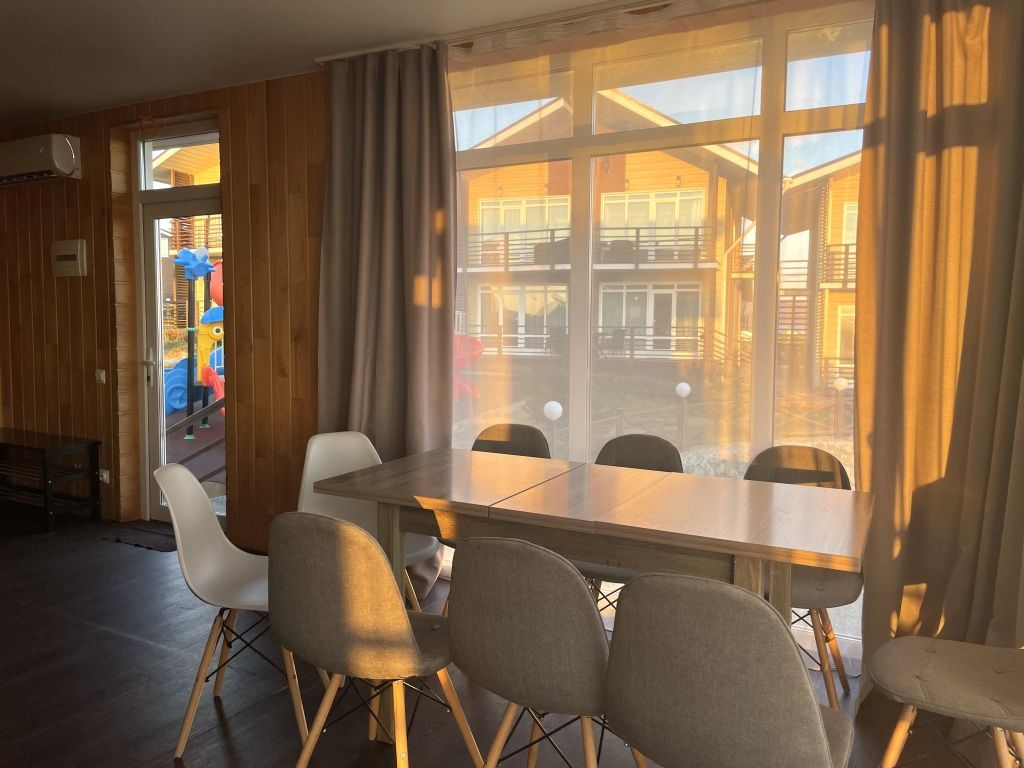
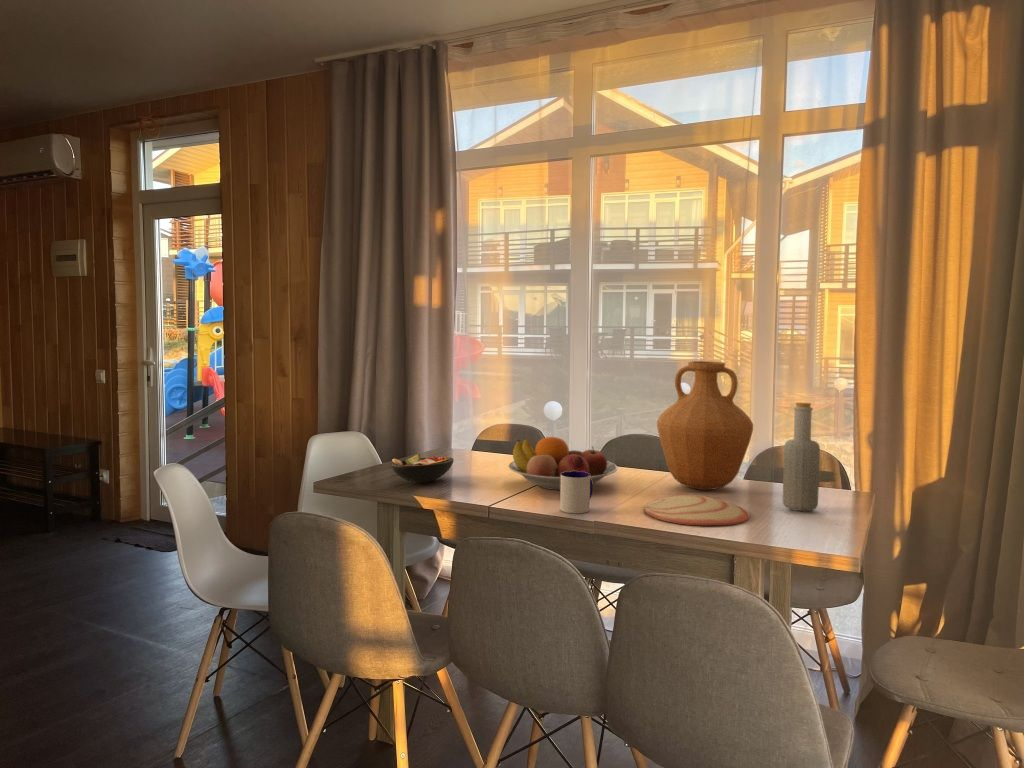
+ plate (695, 506)
+ fruit bowl (562, 461)
+ vase (704, 425)
+ mug (578, 491)
+ bottle (801, 456)
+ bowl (423, 469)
